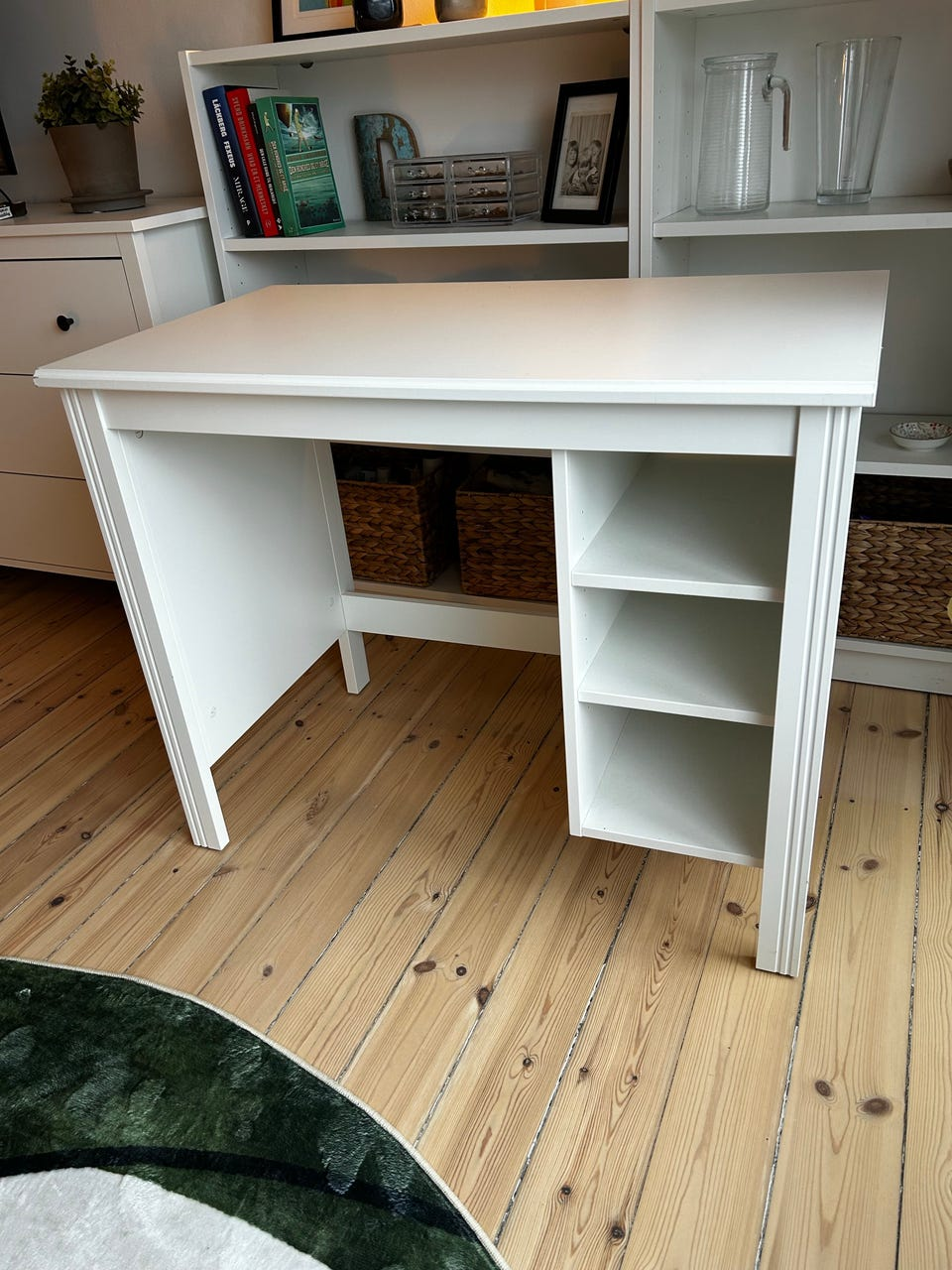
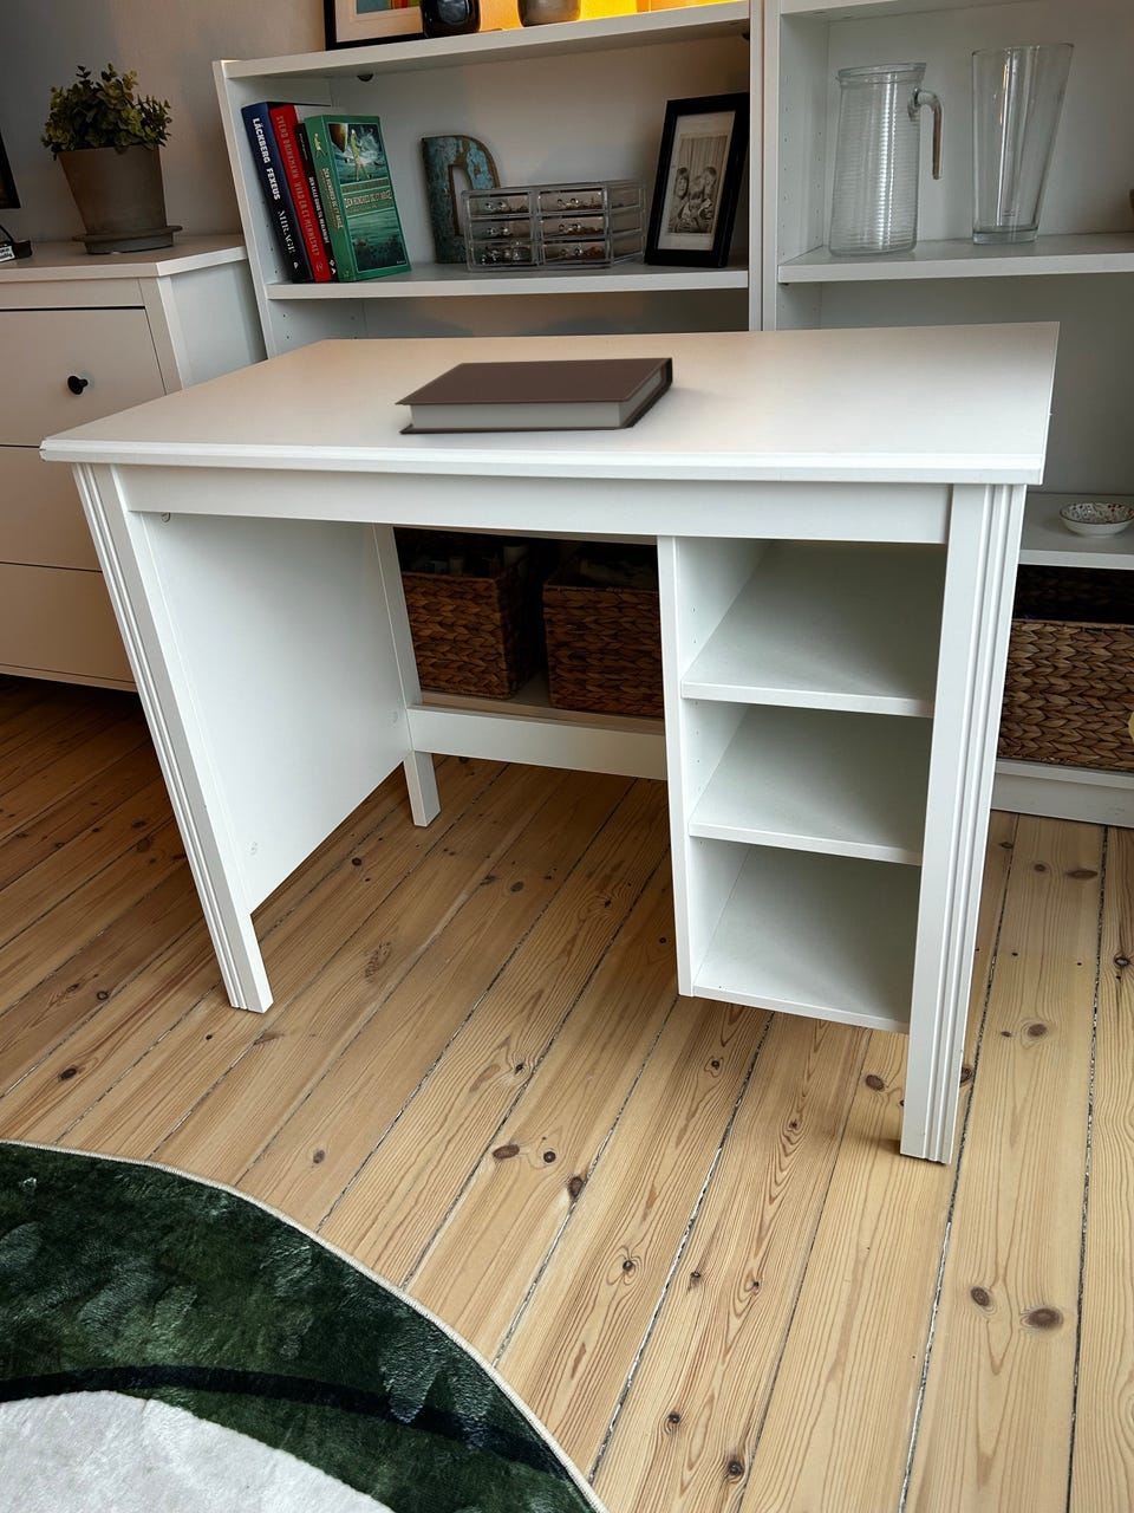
+ notebook (540, 392)
